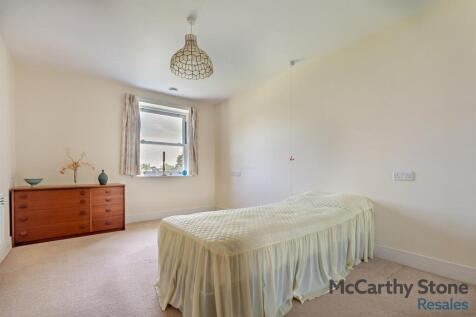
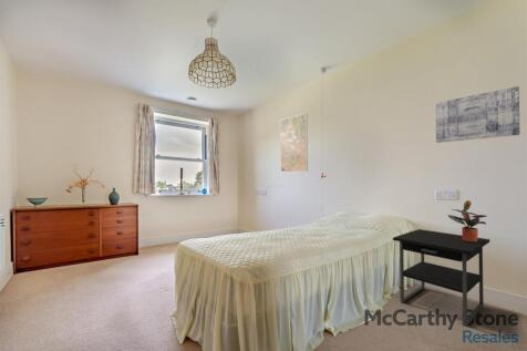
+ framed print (292, 144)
+ nightstand (441, 271)
+ wall art (473, 117)
+ potted plant (465, 220)
